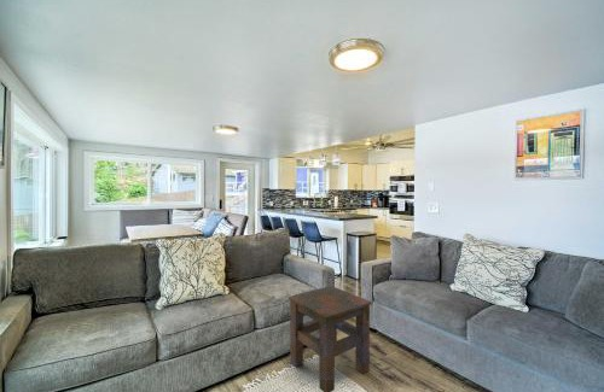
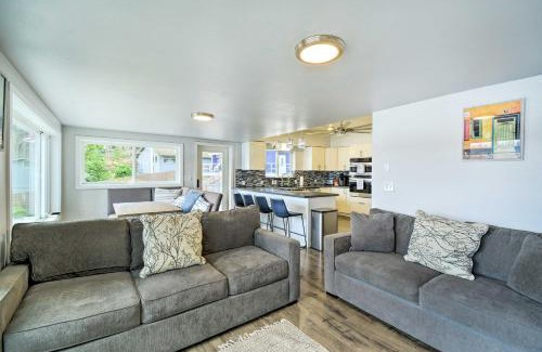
- side table (329, 332)
